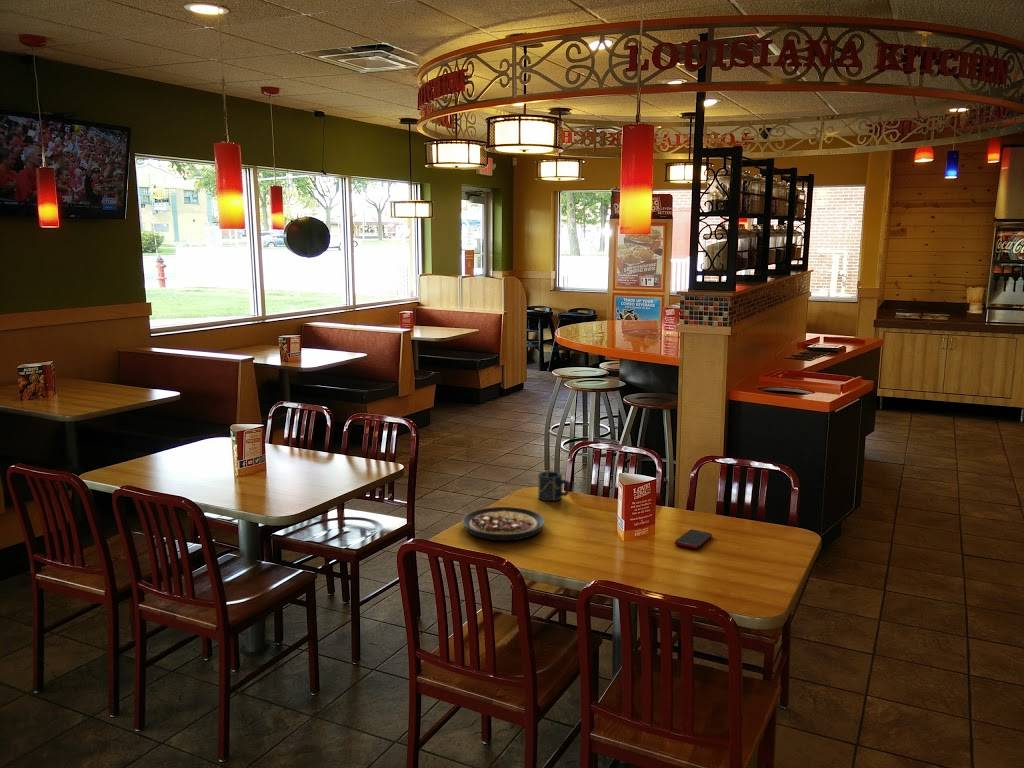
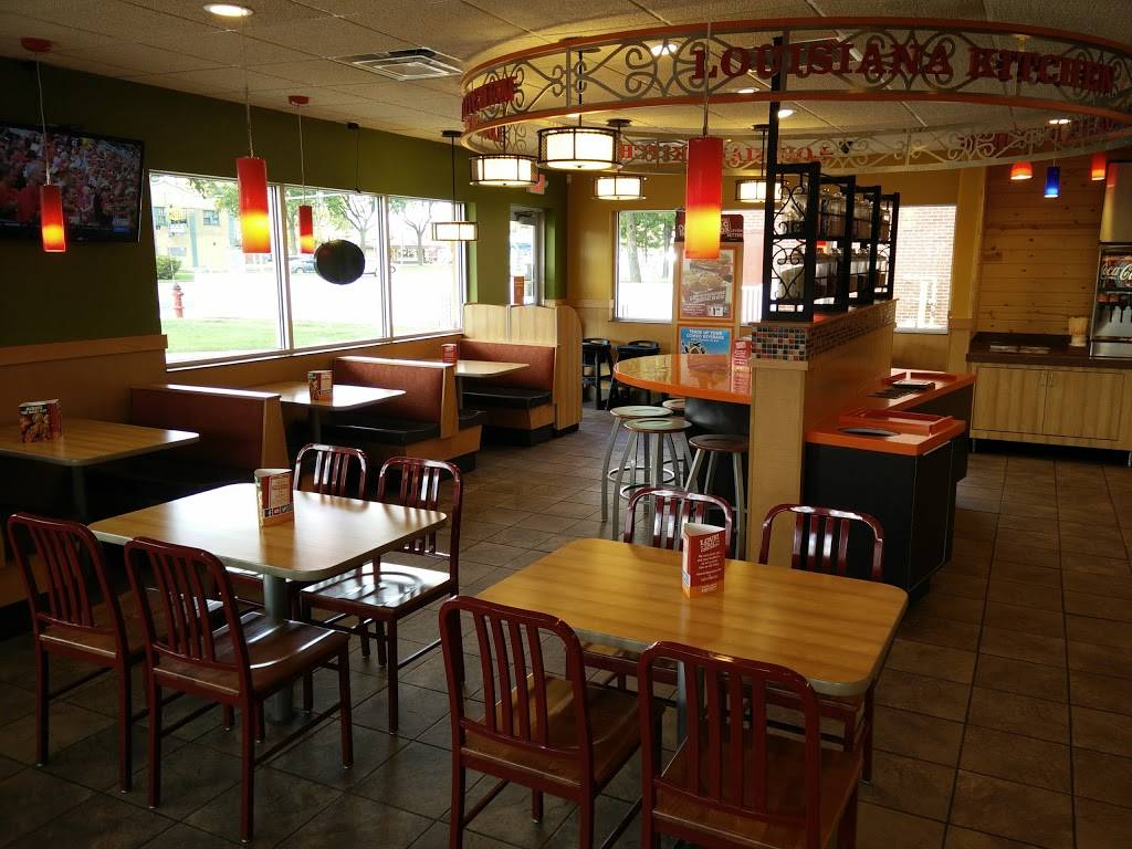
- cup (553, 486)
- cell phone (693, 538)
- plate (503, 521)
